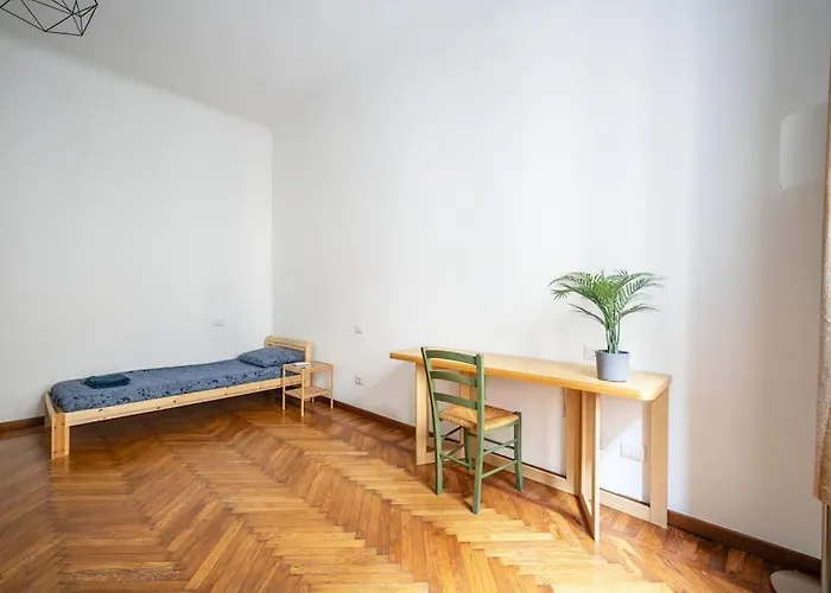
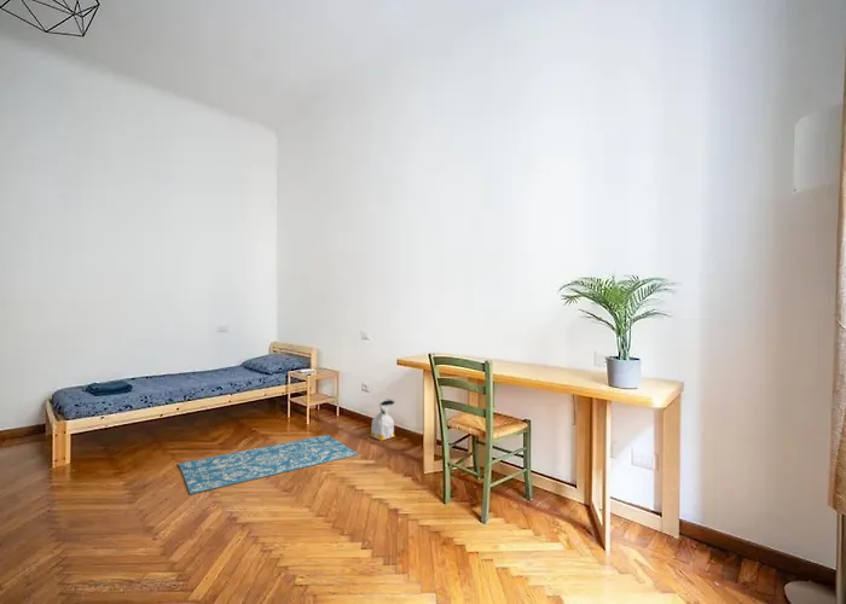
+ rug (271, 458)
+ bag (383, 417)
